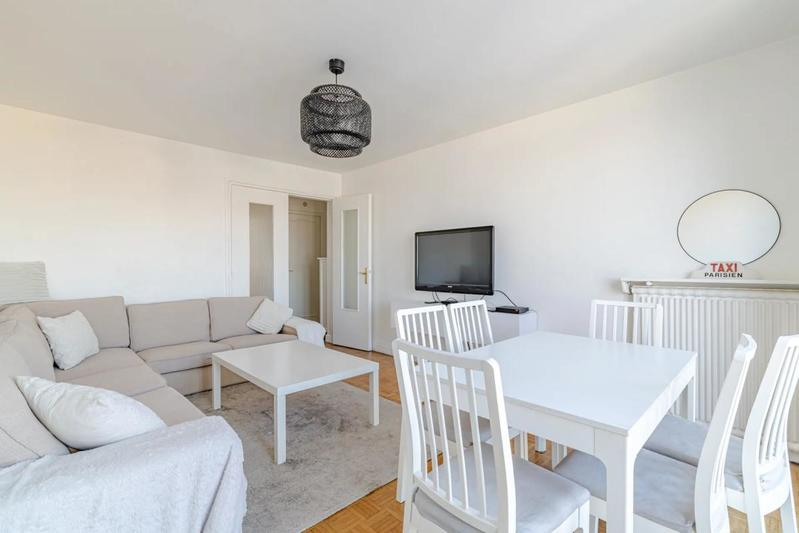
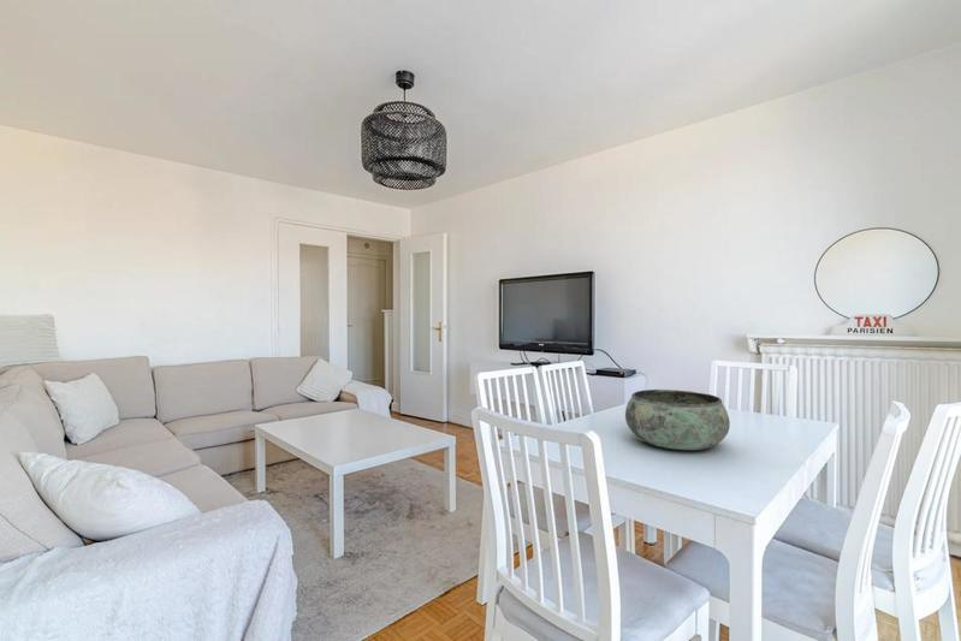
+ bowl (675, 419)
